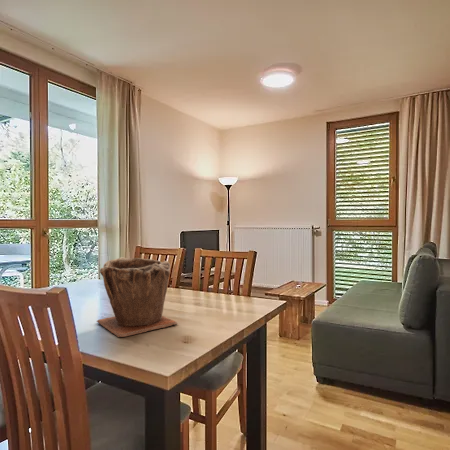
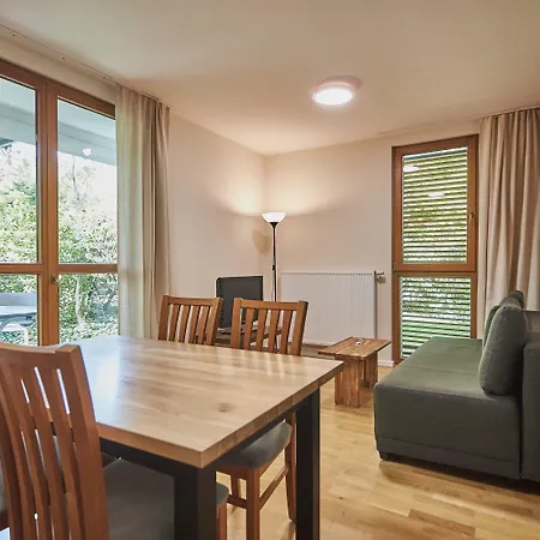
- plant pot (136, 291)
